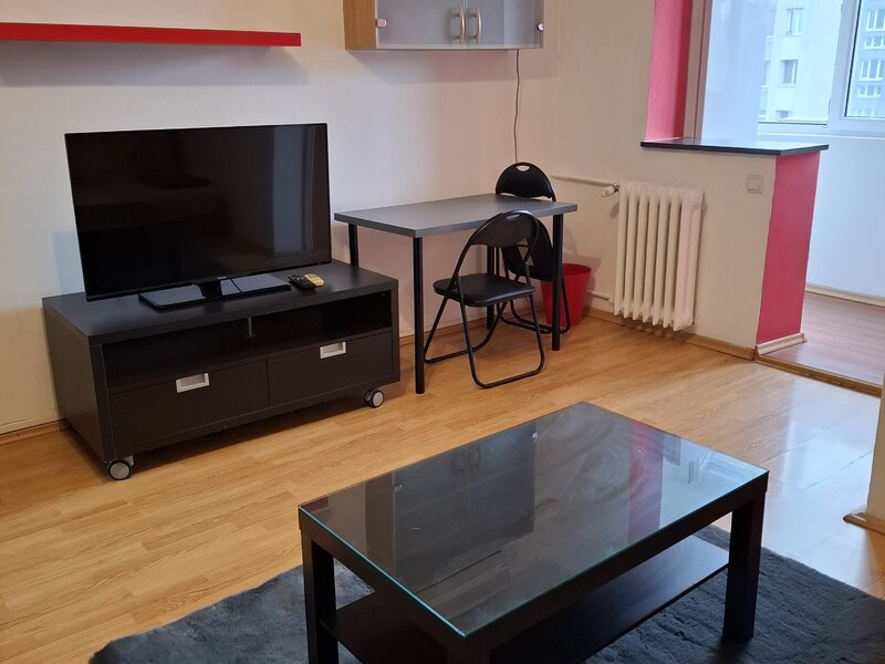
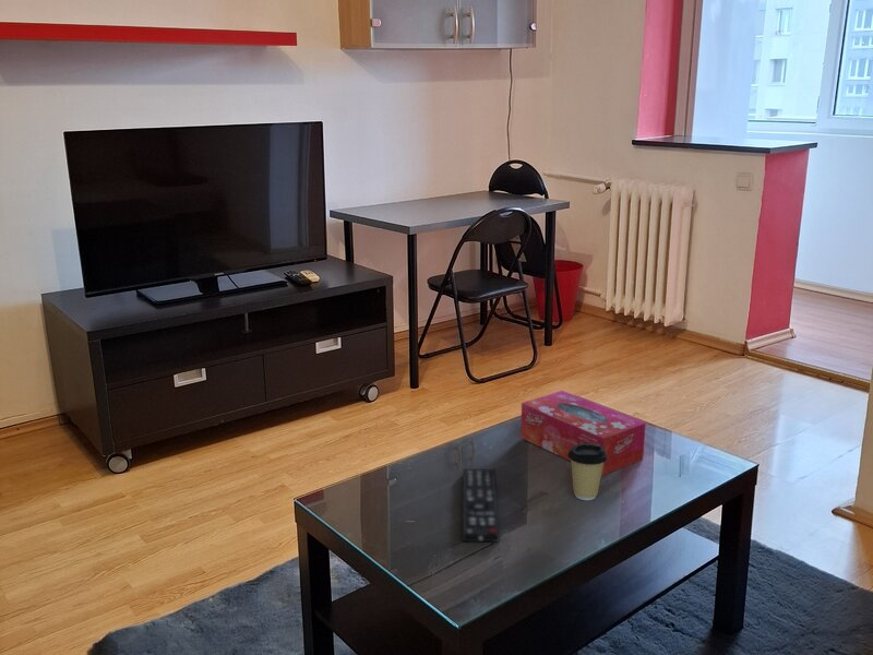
+ tissue box (581, 430)
+ remote control (479, 501)
+ coffee cup (586, 472)
